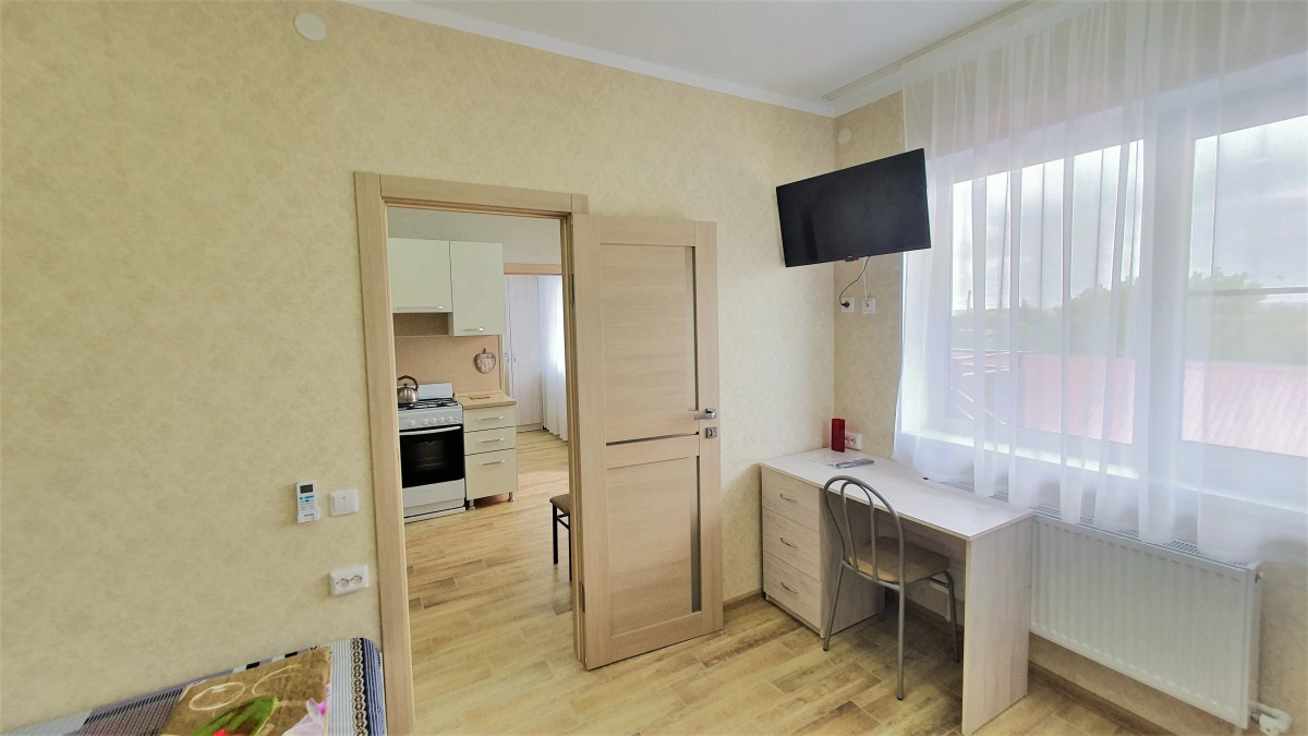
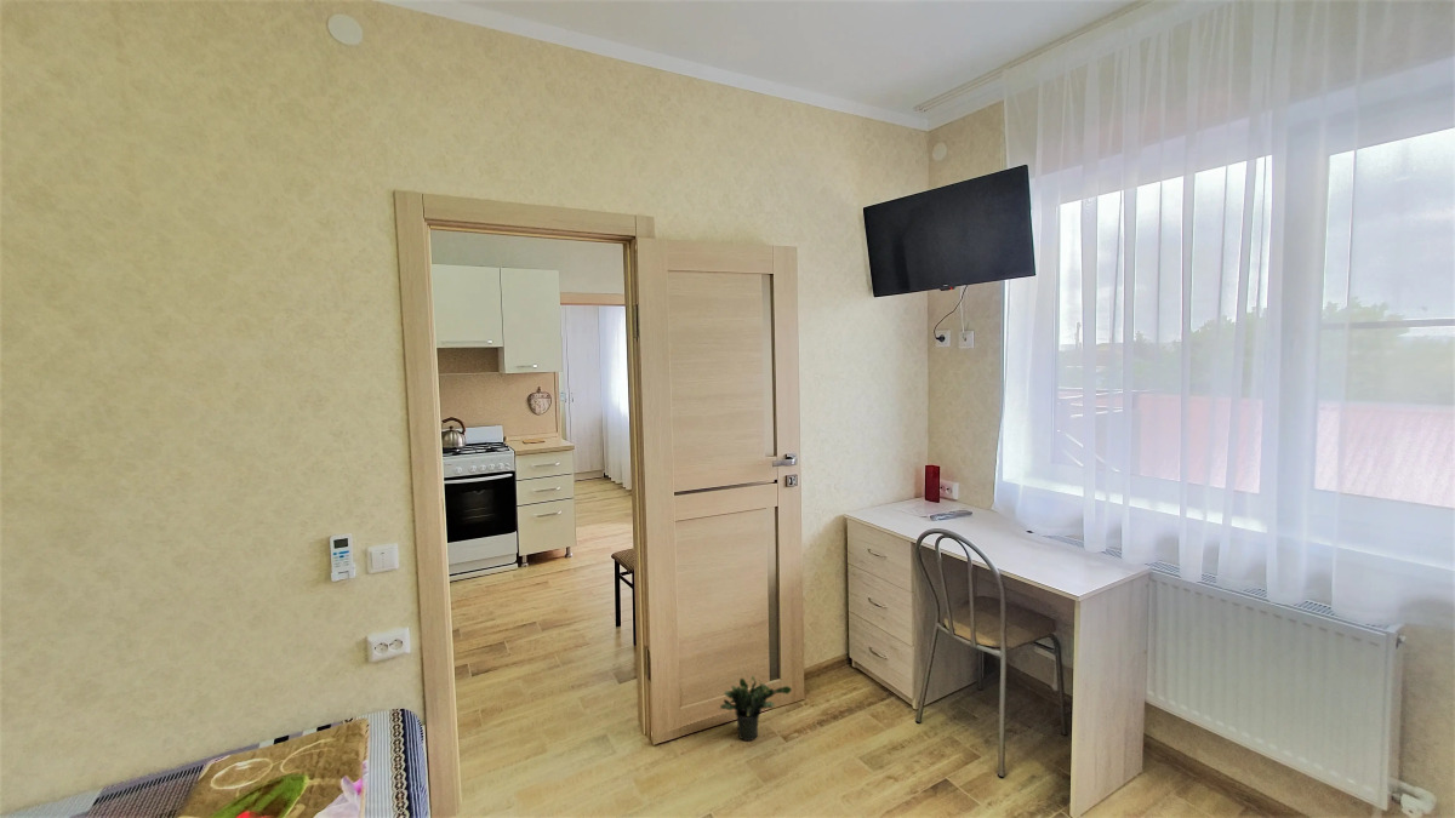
+ potted plant (758, 703)
